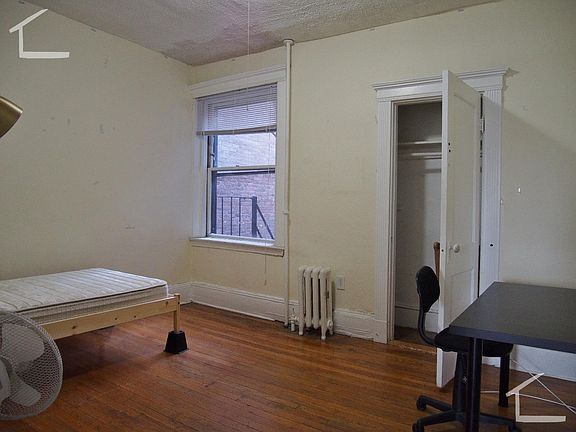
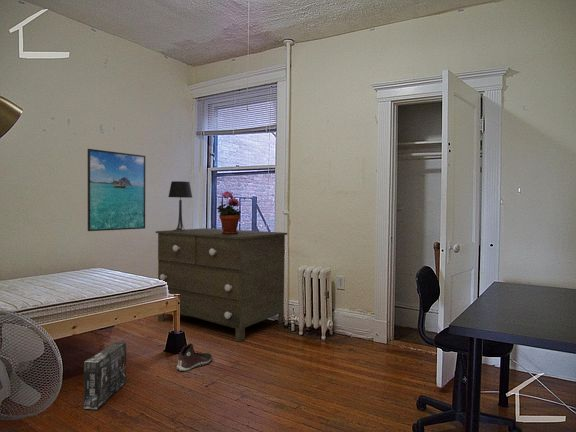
+ potted plant (229, 212)
+ sneaker (195, 353)
+ dresser (219, 277)
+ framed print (118, 191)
+ box (106, 373)
+ table lamp (180, 206)
